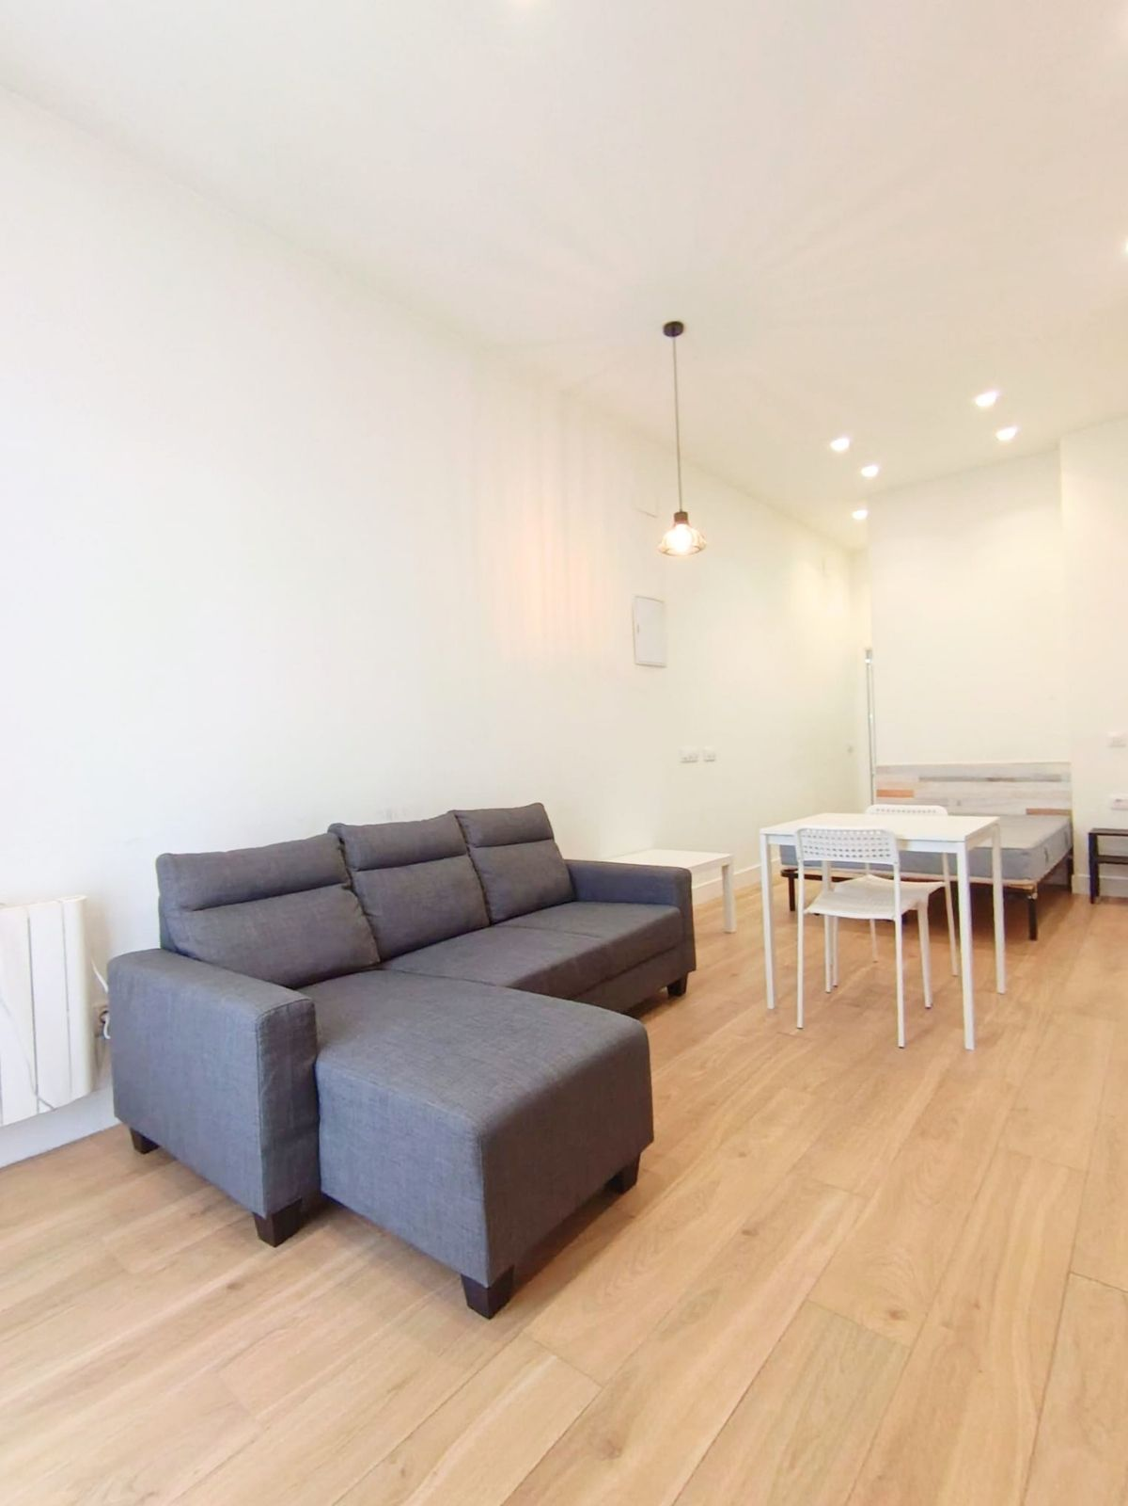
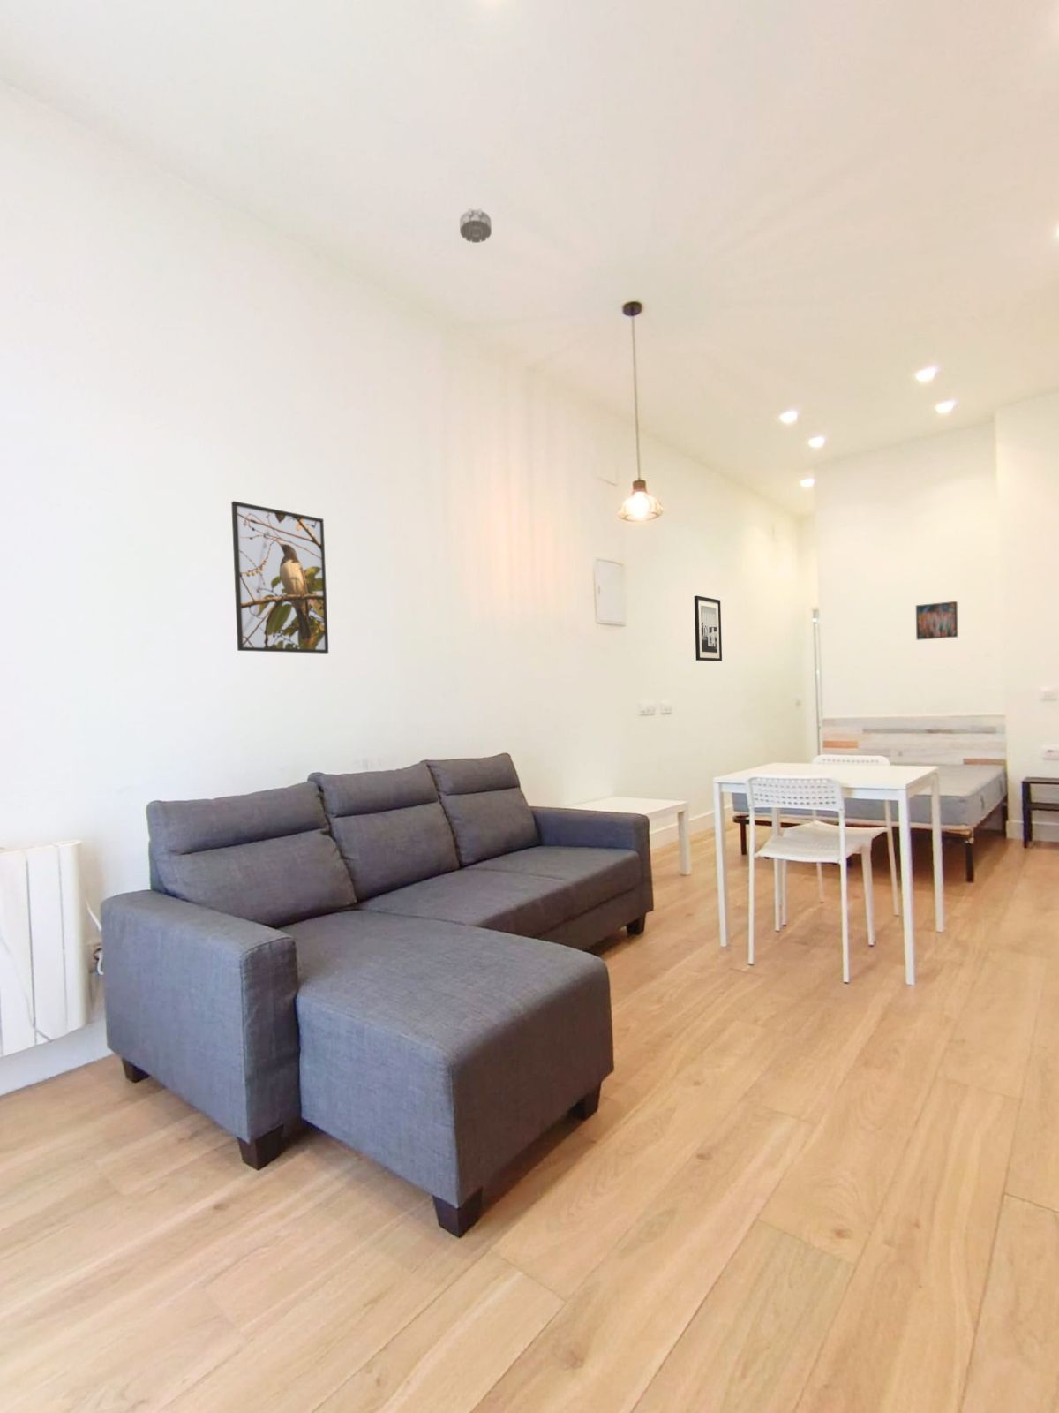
+ wall art (707, 629)
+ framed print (283, 581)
+ smoke detector (475, 225)
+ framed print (937, 621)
